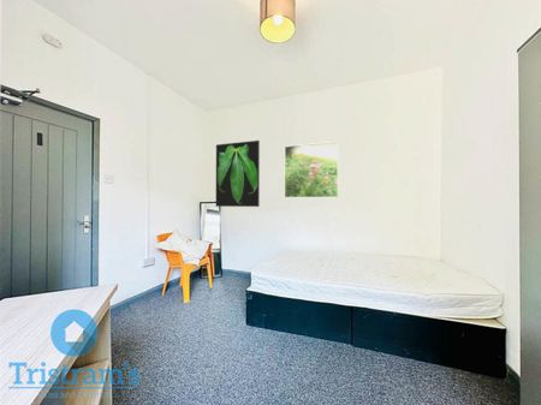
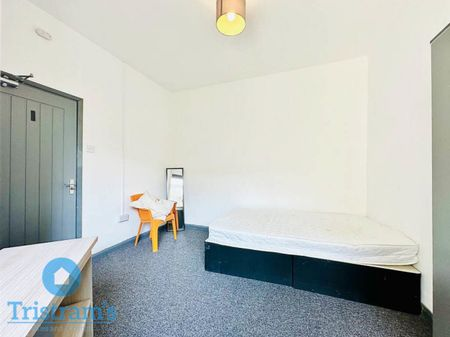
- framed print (237, 174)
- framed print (310, 171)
